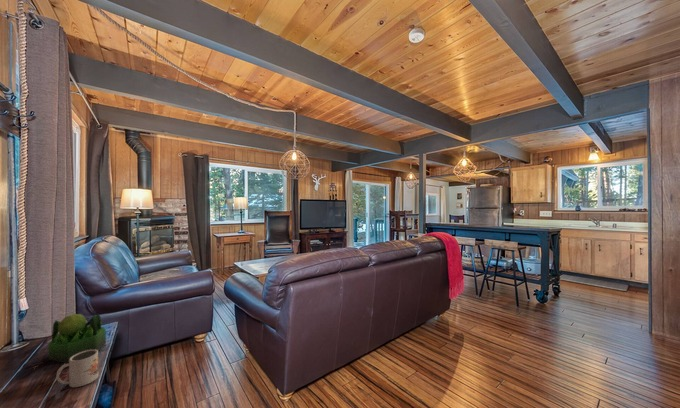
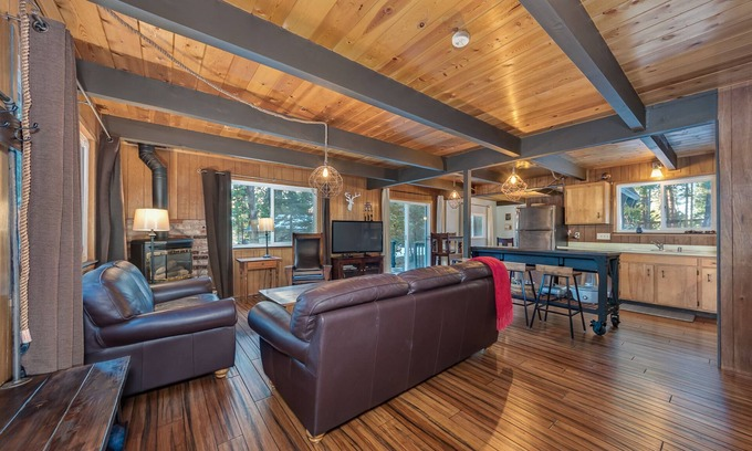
- plant (78, 331)
- mug (78, 369)
